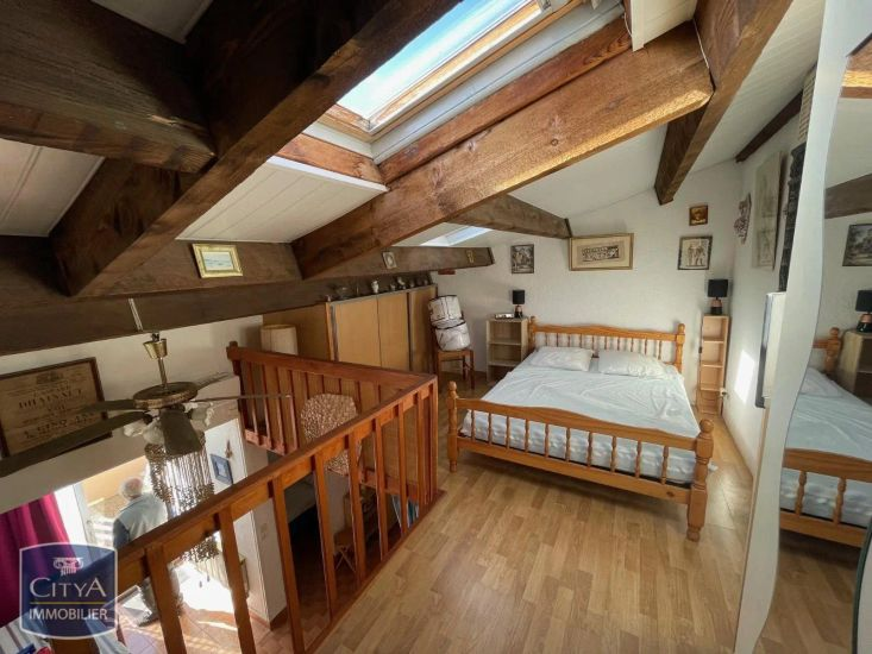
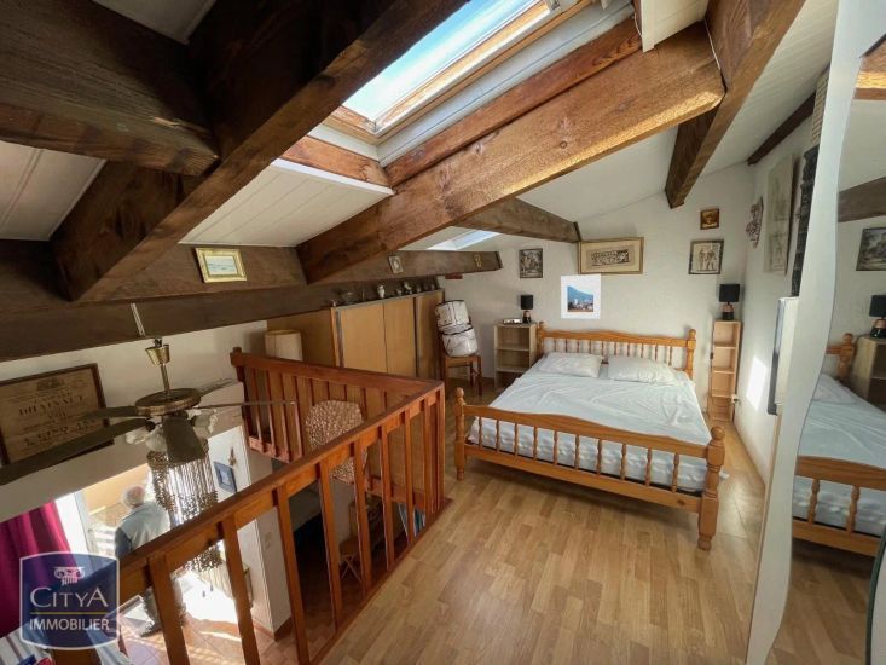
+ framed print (580, 296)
